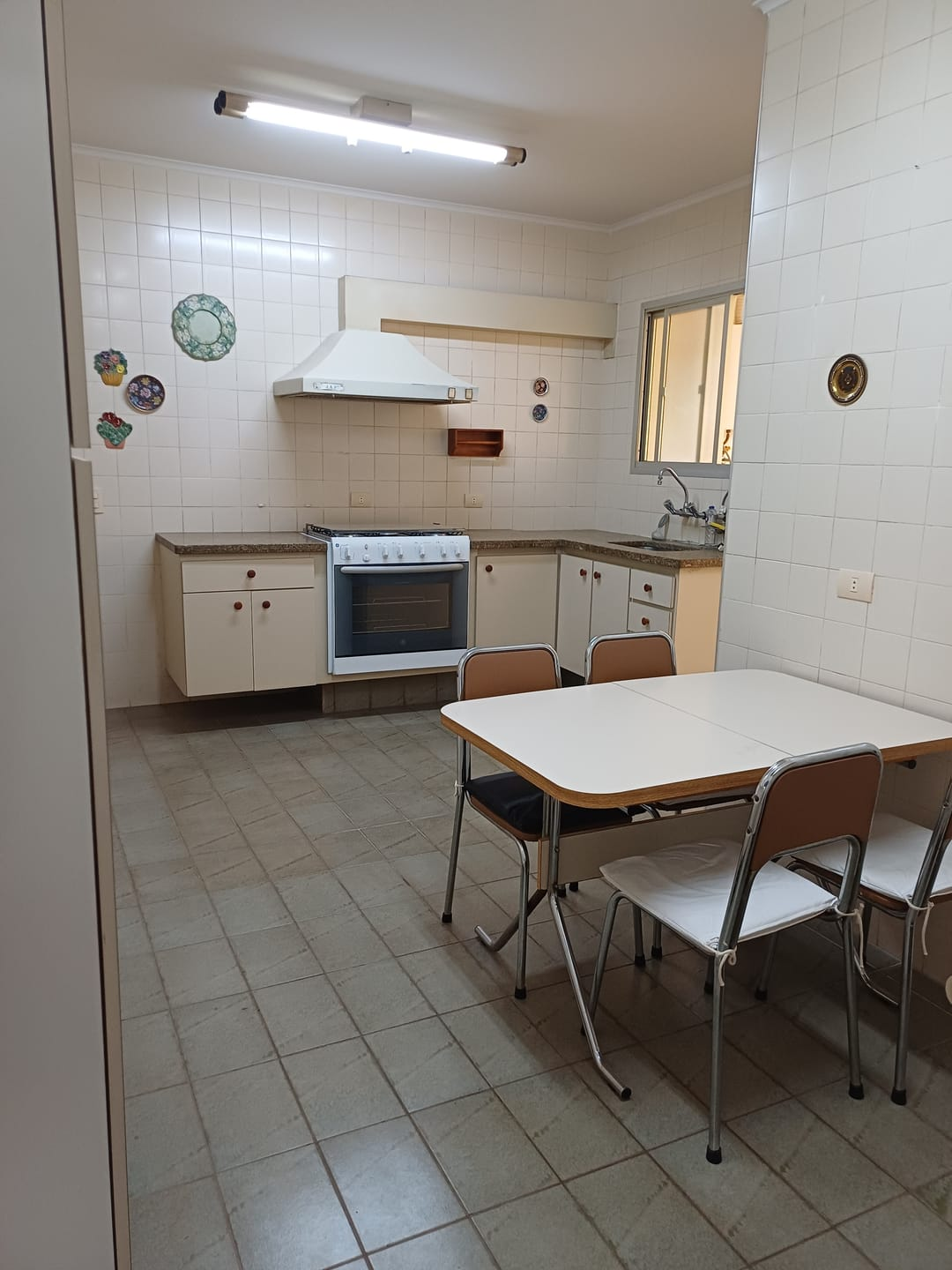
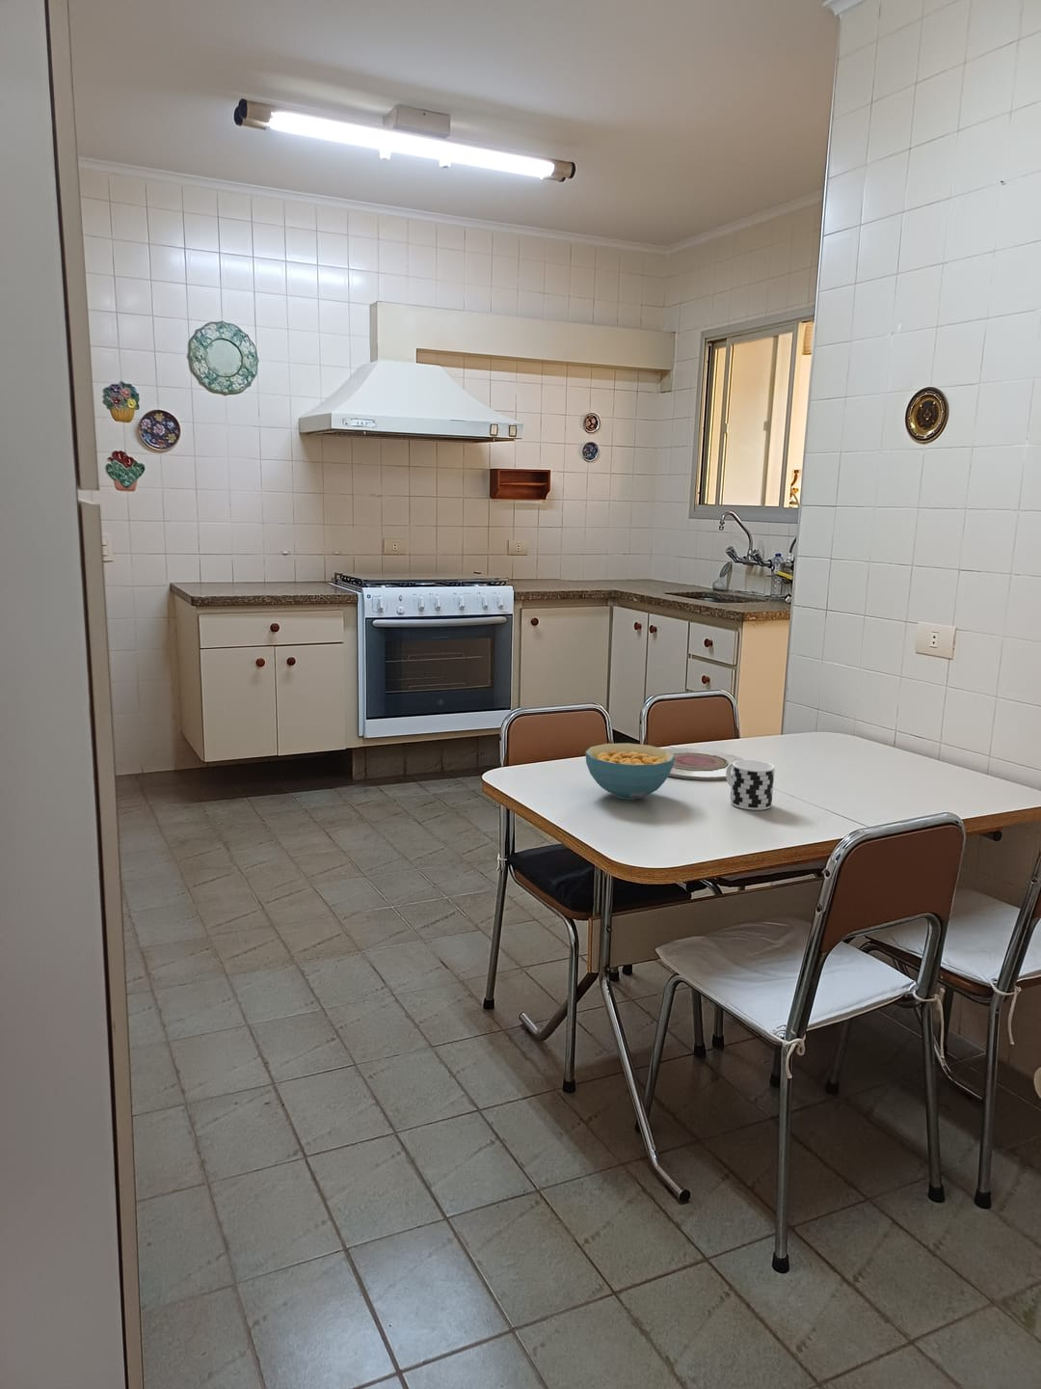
+ cereal bowl (629, 774)
+ cup (747, 782)
+ plate (693, 762)
